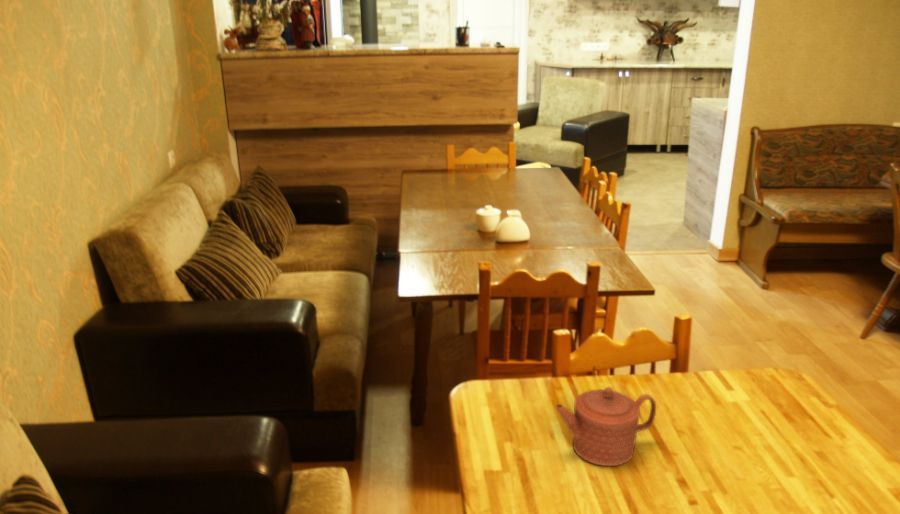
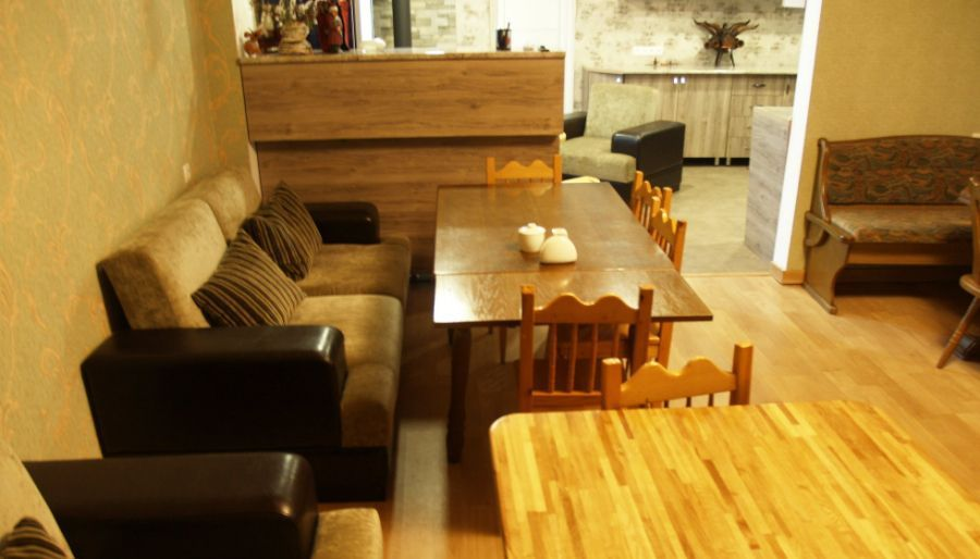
- teapot (605, 418)
